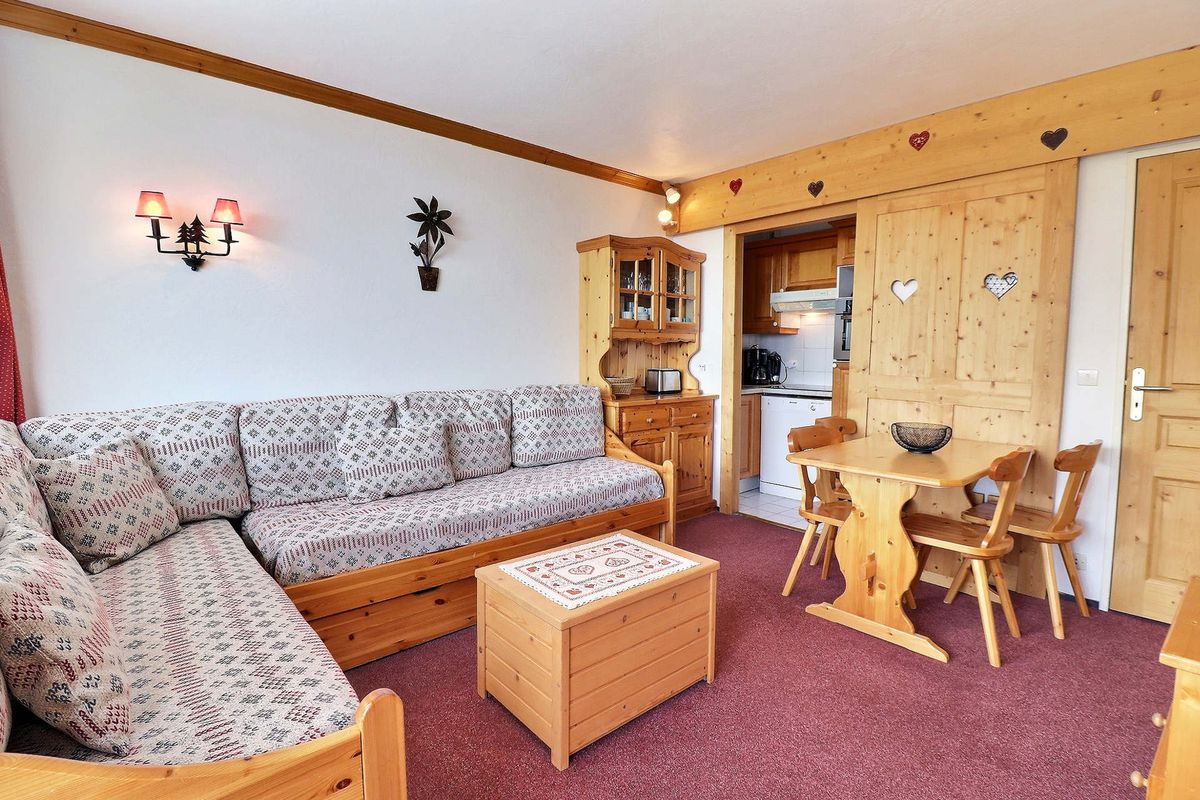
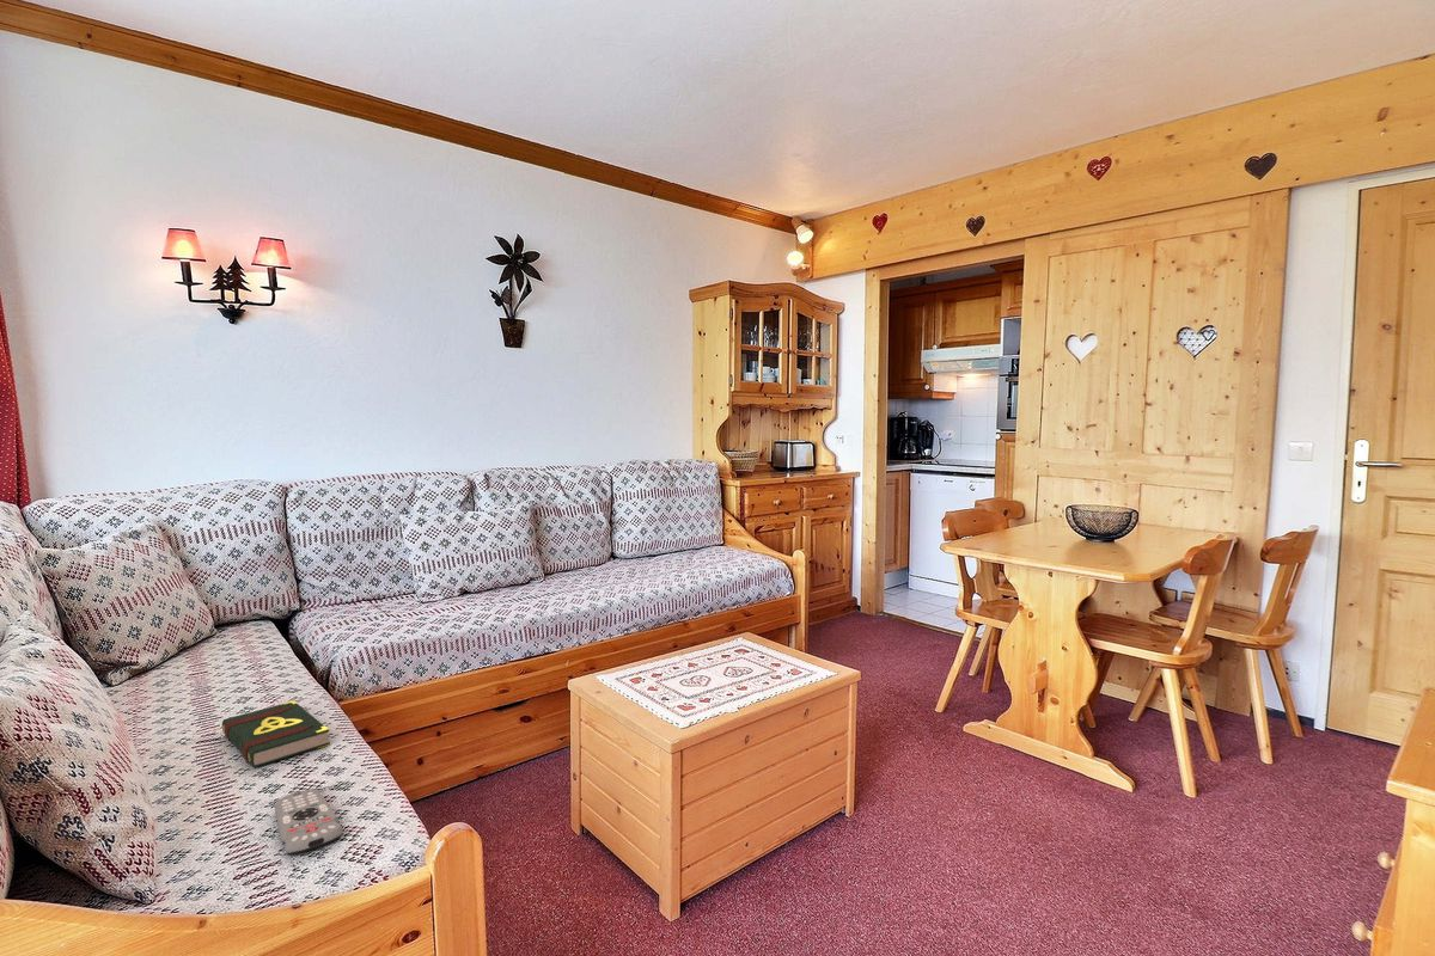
+ remote control (305, 819)
+ book (274, 731)
